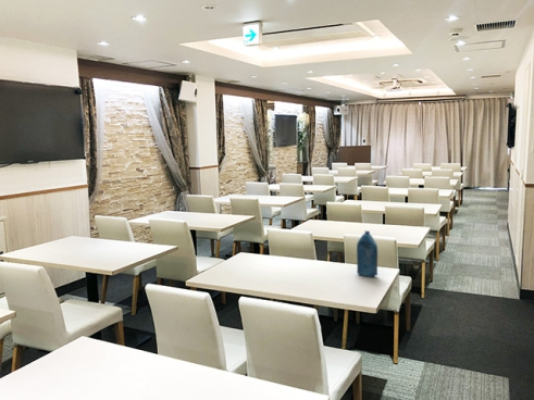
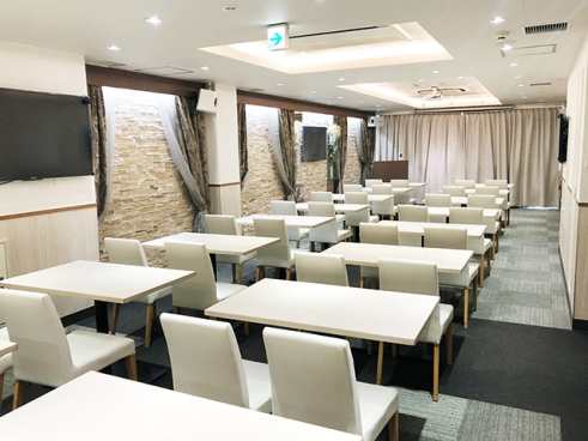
- bottle (367, 253)
